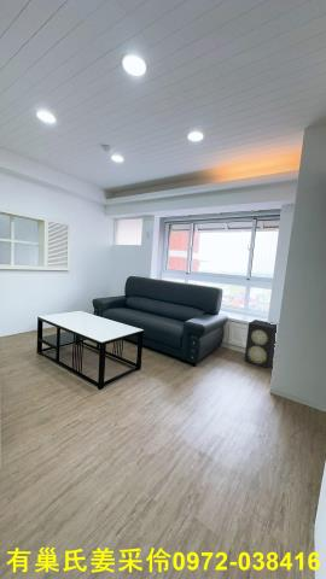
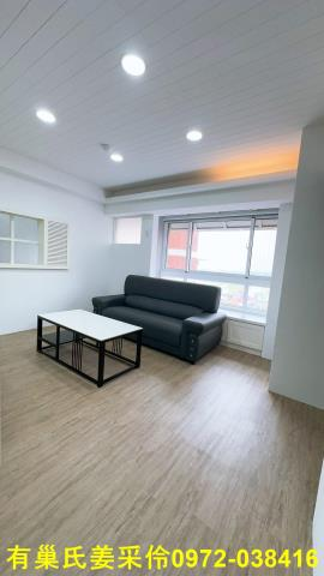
- speaker (261, 343)
